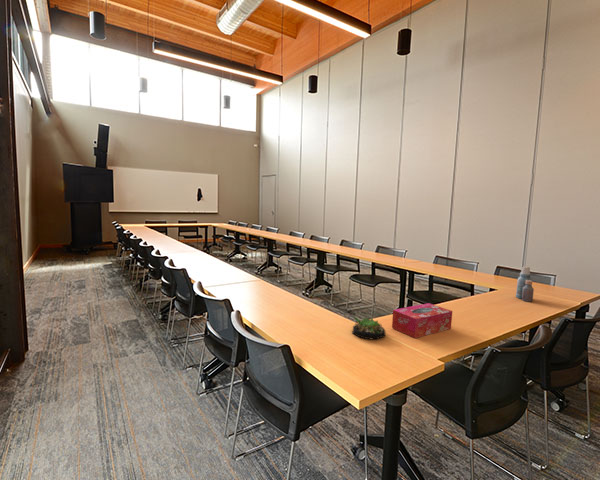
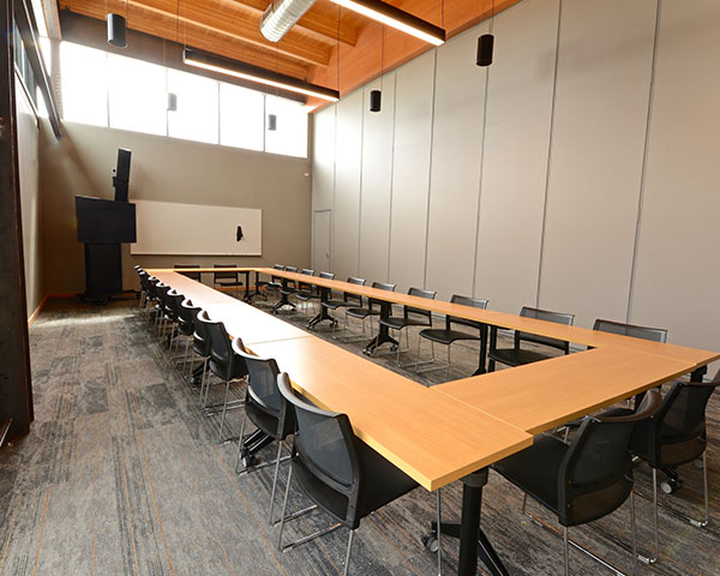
- succulent plant (367, 326)
- tissue box (422, 319)
- bottle (526, 283)
